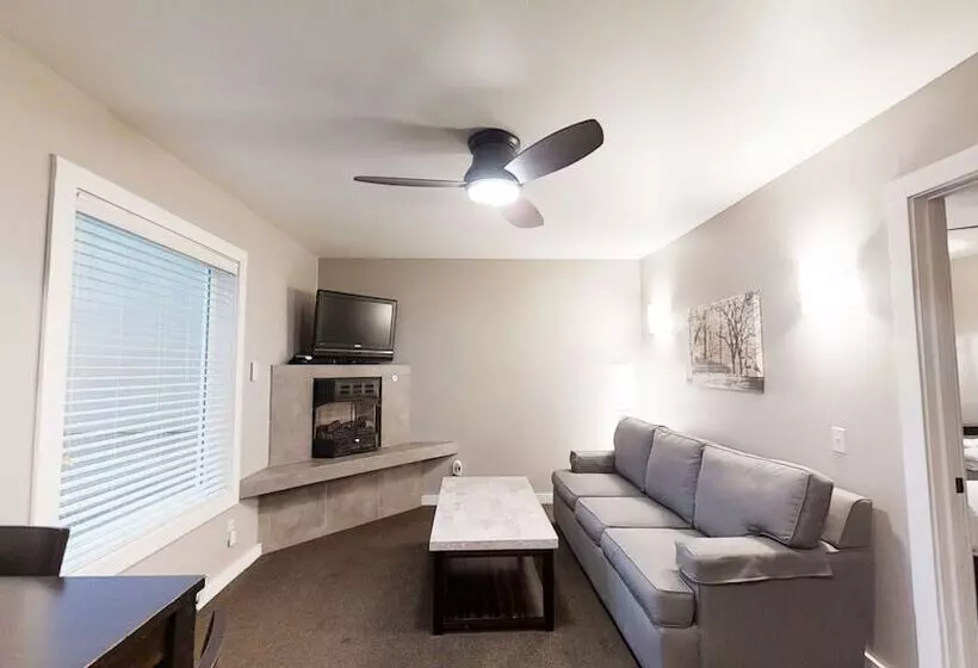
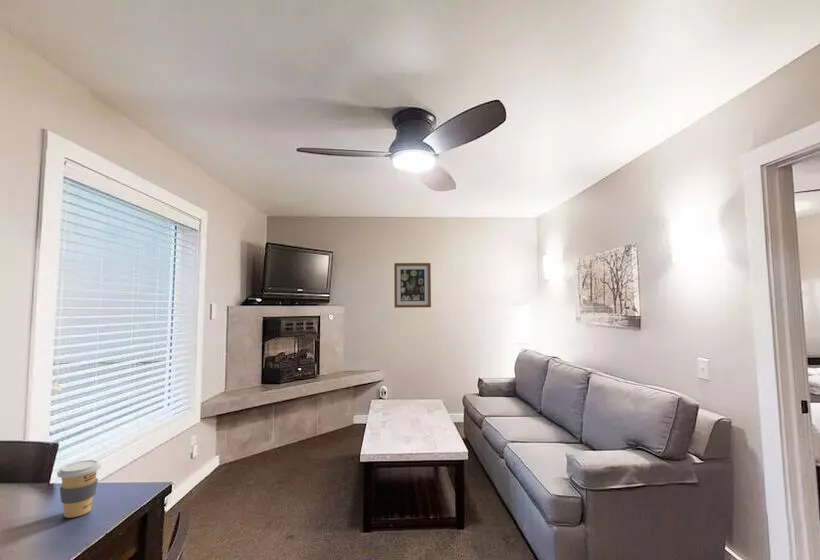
+ wall art (412, 285)
+ coffee cup (78, 488)
